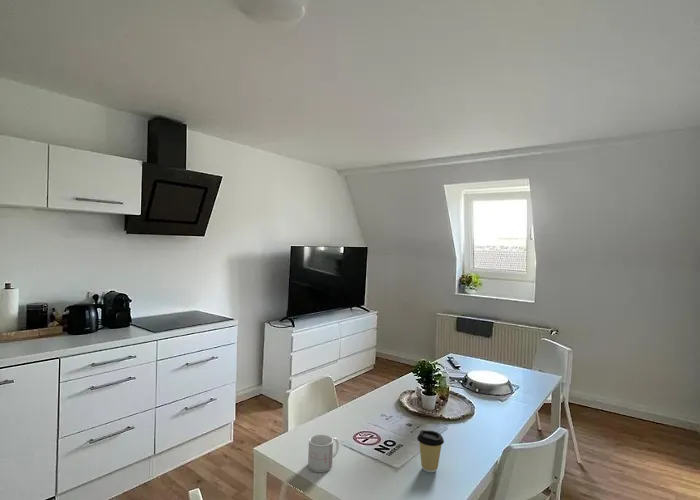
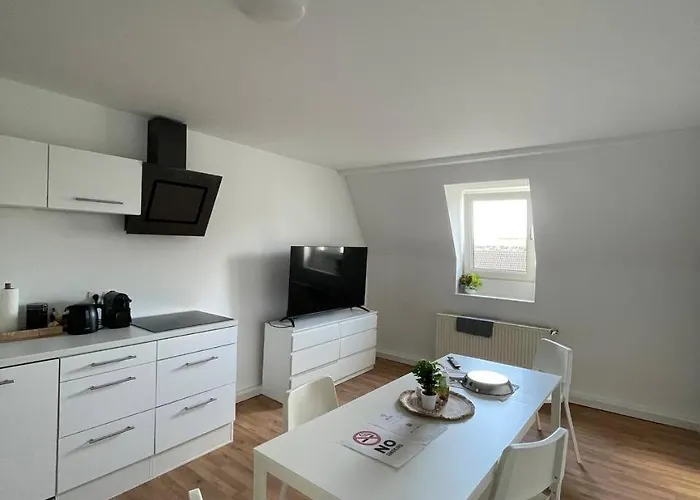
- coffee cup (430, 451)
- mug (324, 450)
